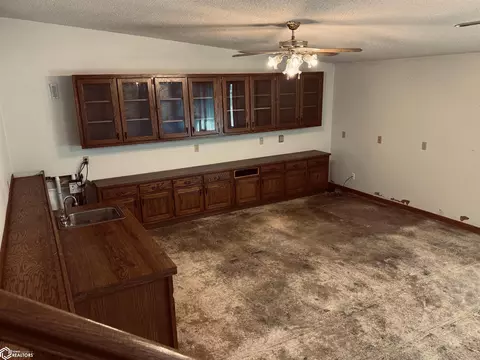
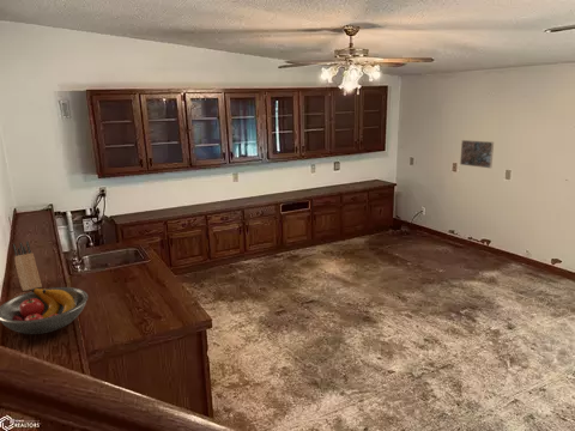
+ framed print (476, 153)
+ fruit bowl (44, 310)
+ knife block (25, 265)
